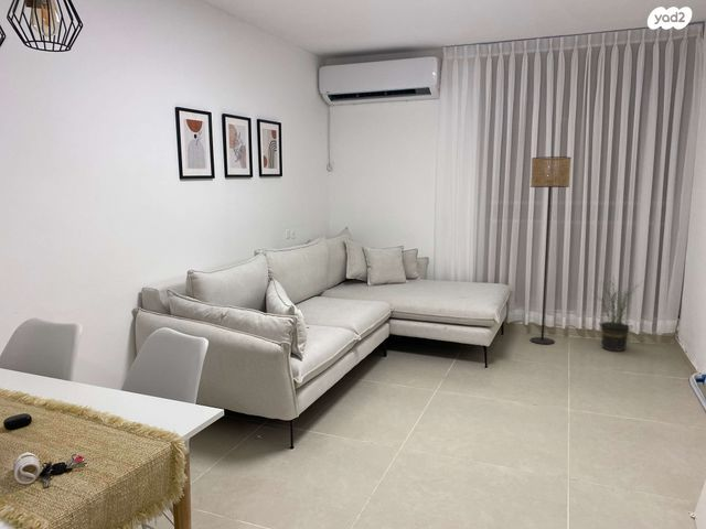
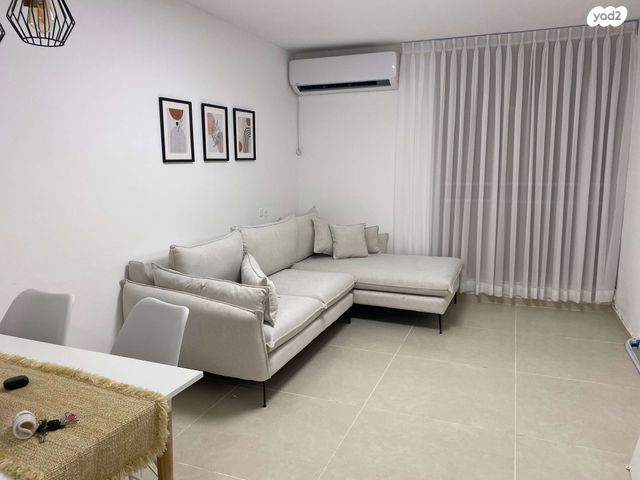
- potted plant (613, 313)
- floor lamp (546, 251)
